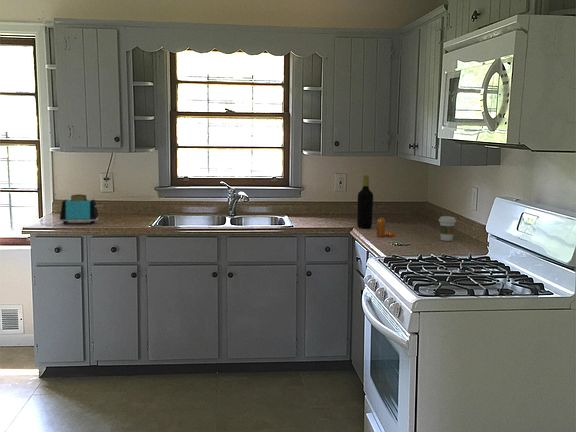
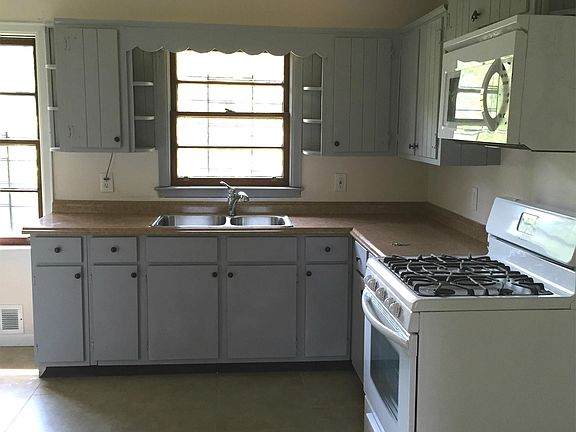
- toaster (79, 208)
- bottle (365, 201)
- pepper shaker (384, 226)
- coffee cup (447, 228)
